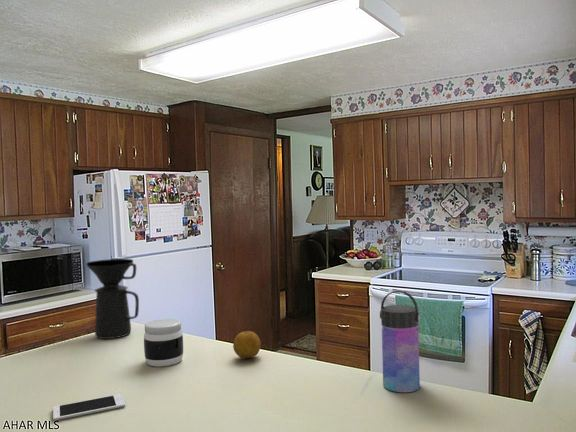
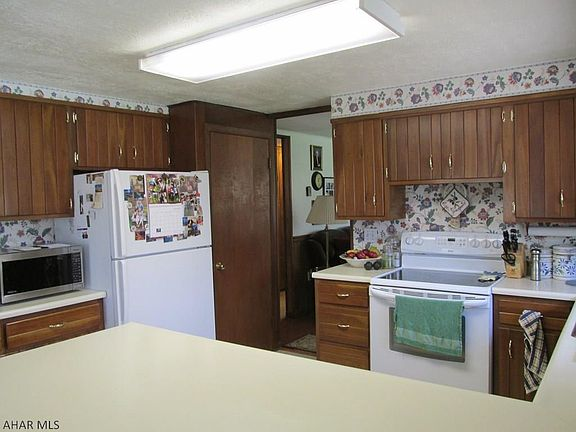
- coffee maker (111, 298)
- water bottle (400, 338)
- jar (163, 341)
- fruit (246, 344)
- cell phone (89, 406)
